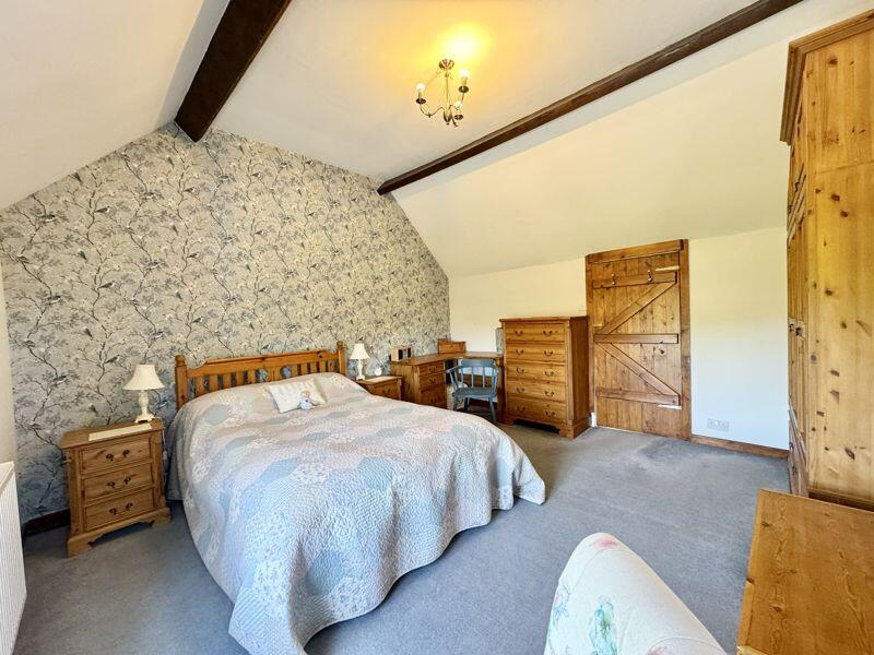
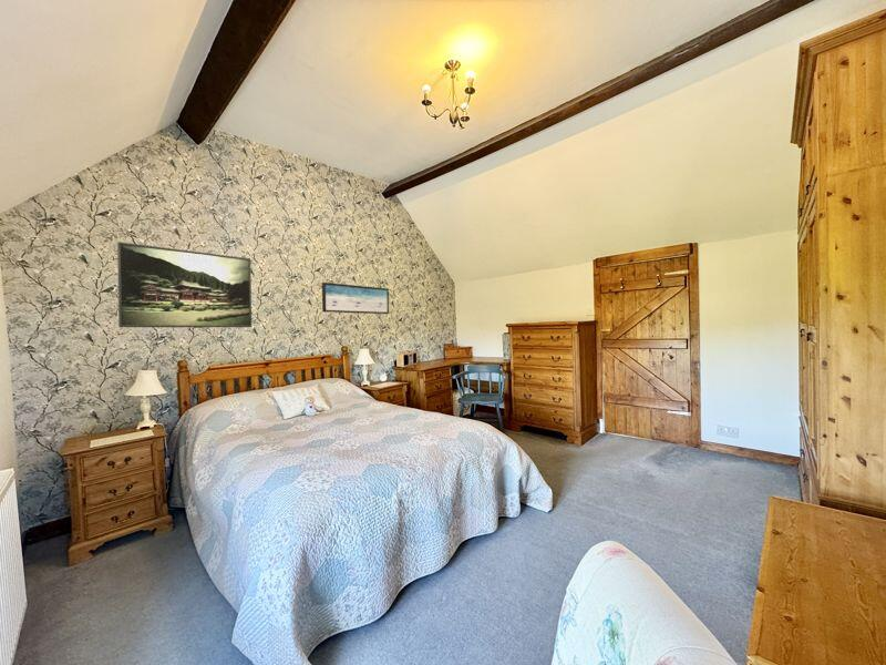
+ wall art (358, 299)
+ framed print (192, 289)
